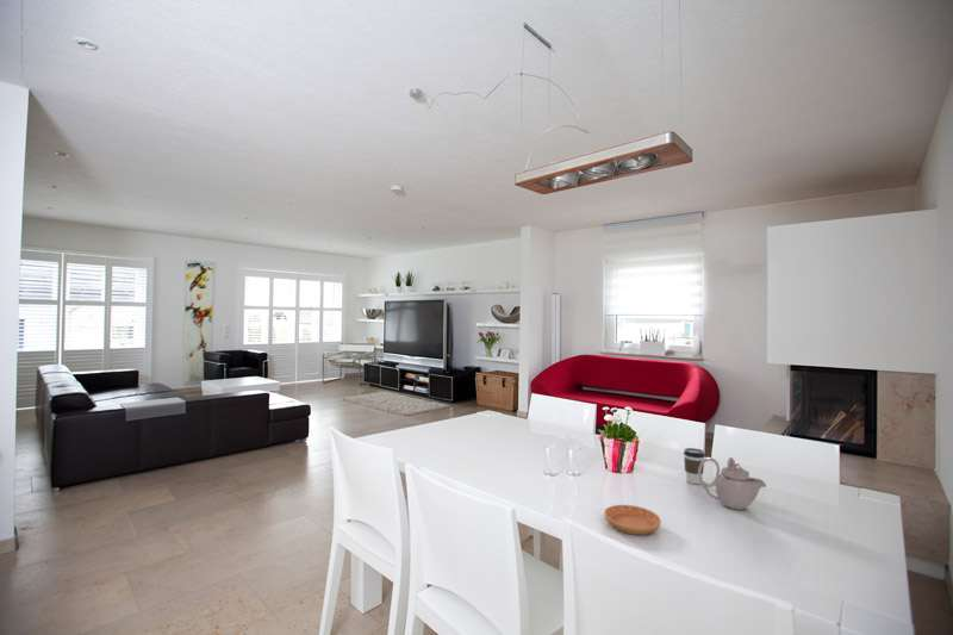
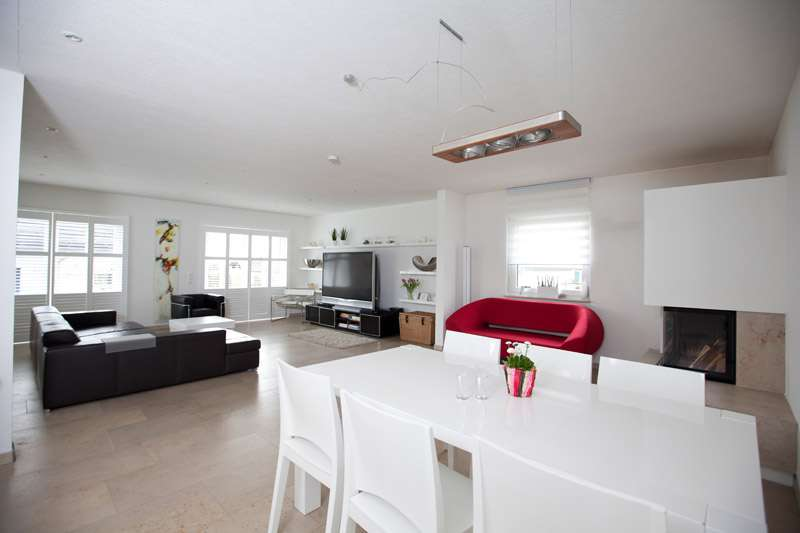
- coffee cup (693, 466)
- teapot (730, 481)
- saucer (631, 519)
